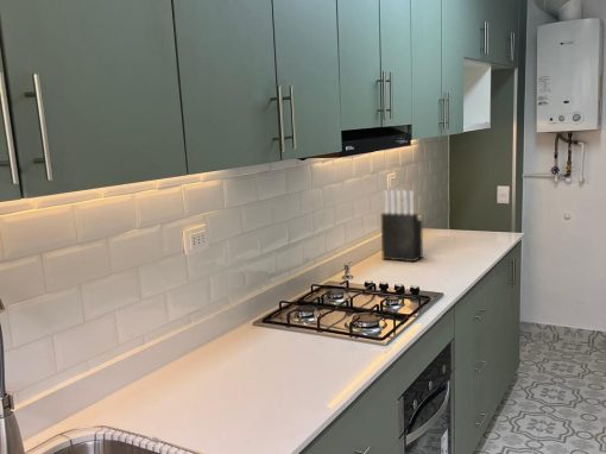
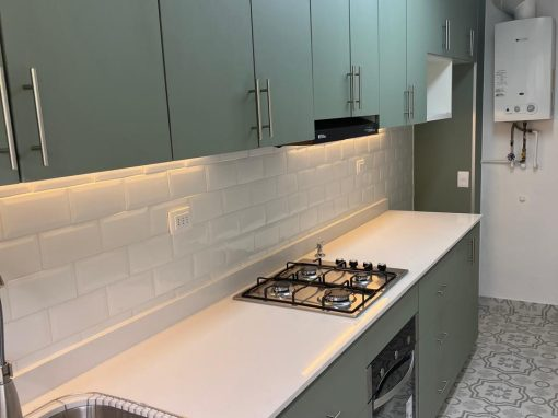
- knife block (402, 223)
